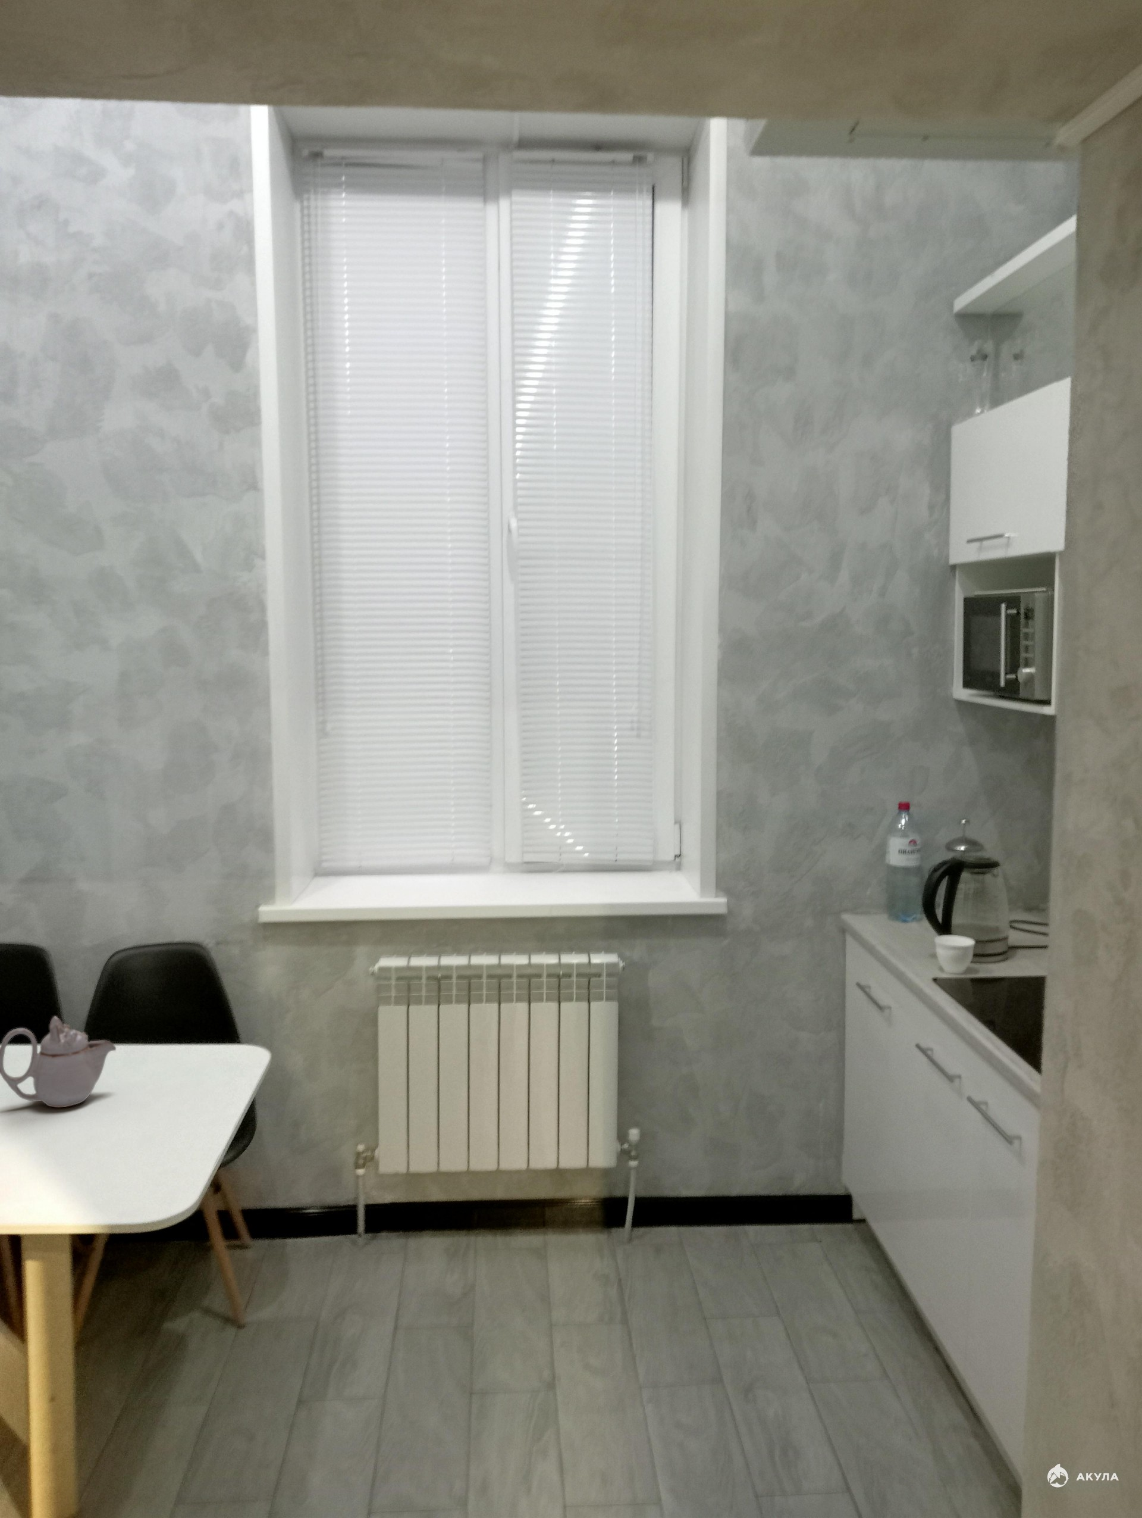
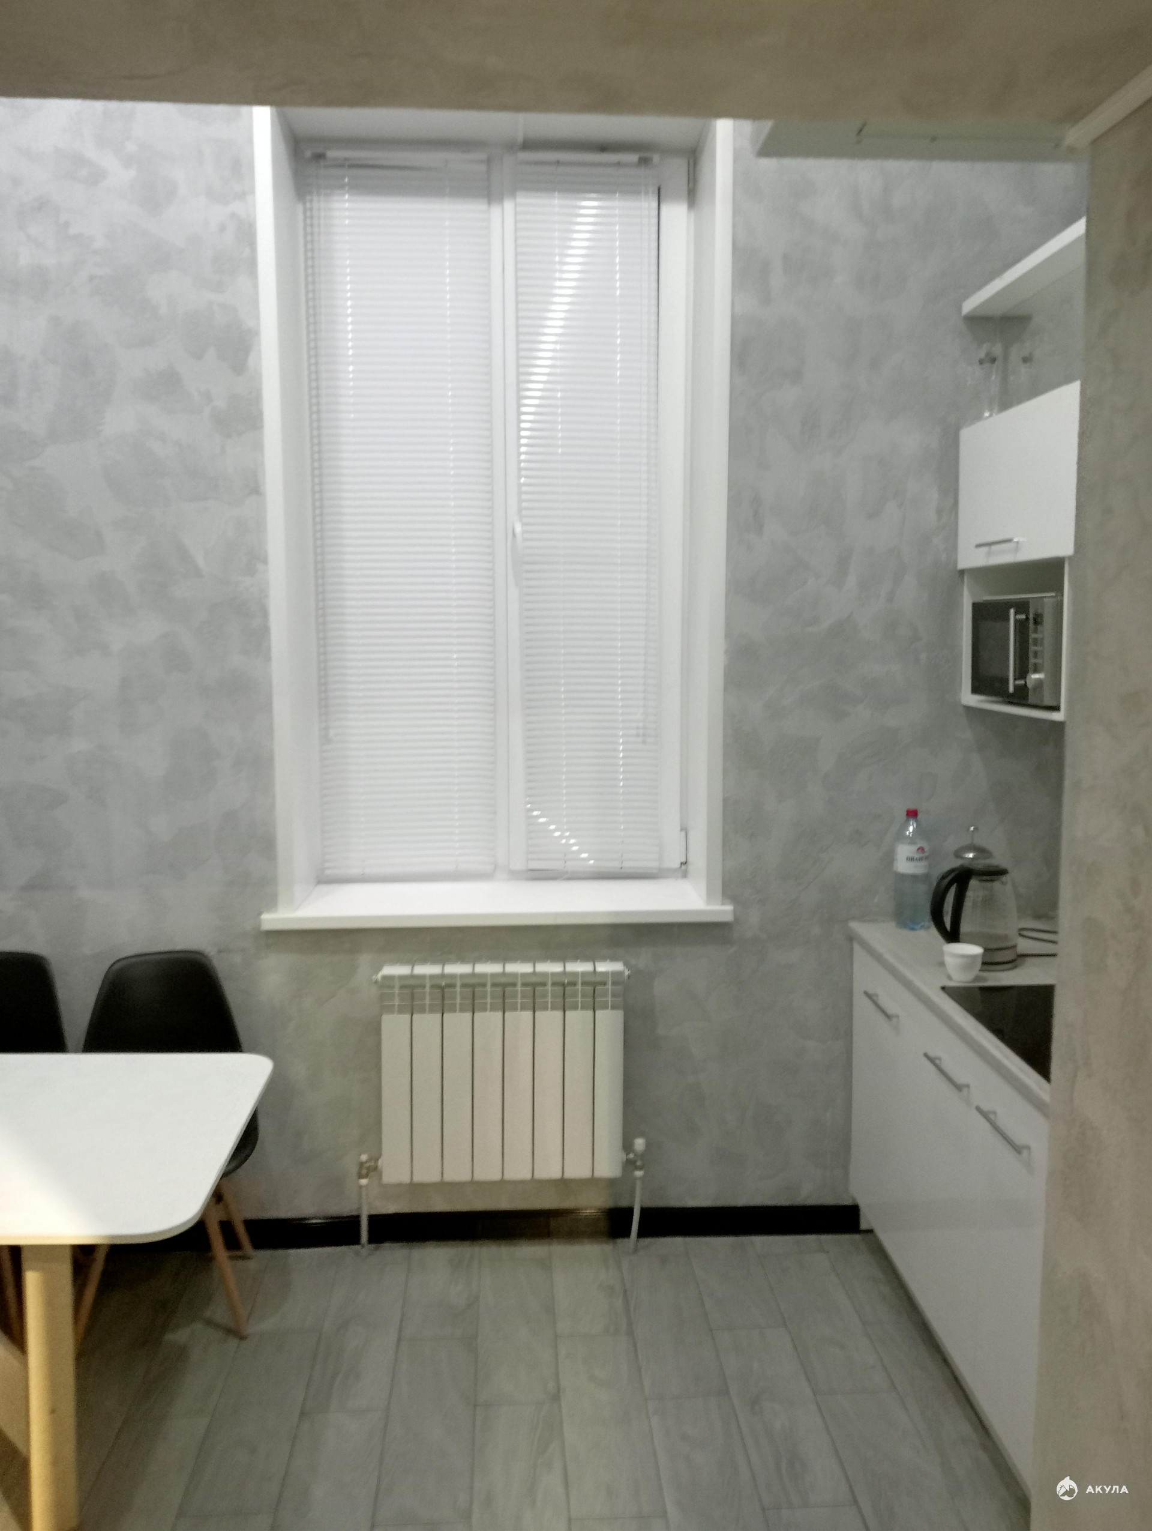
- teapot (59, 1061)
